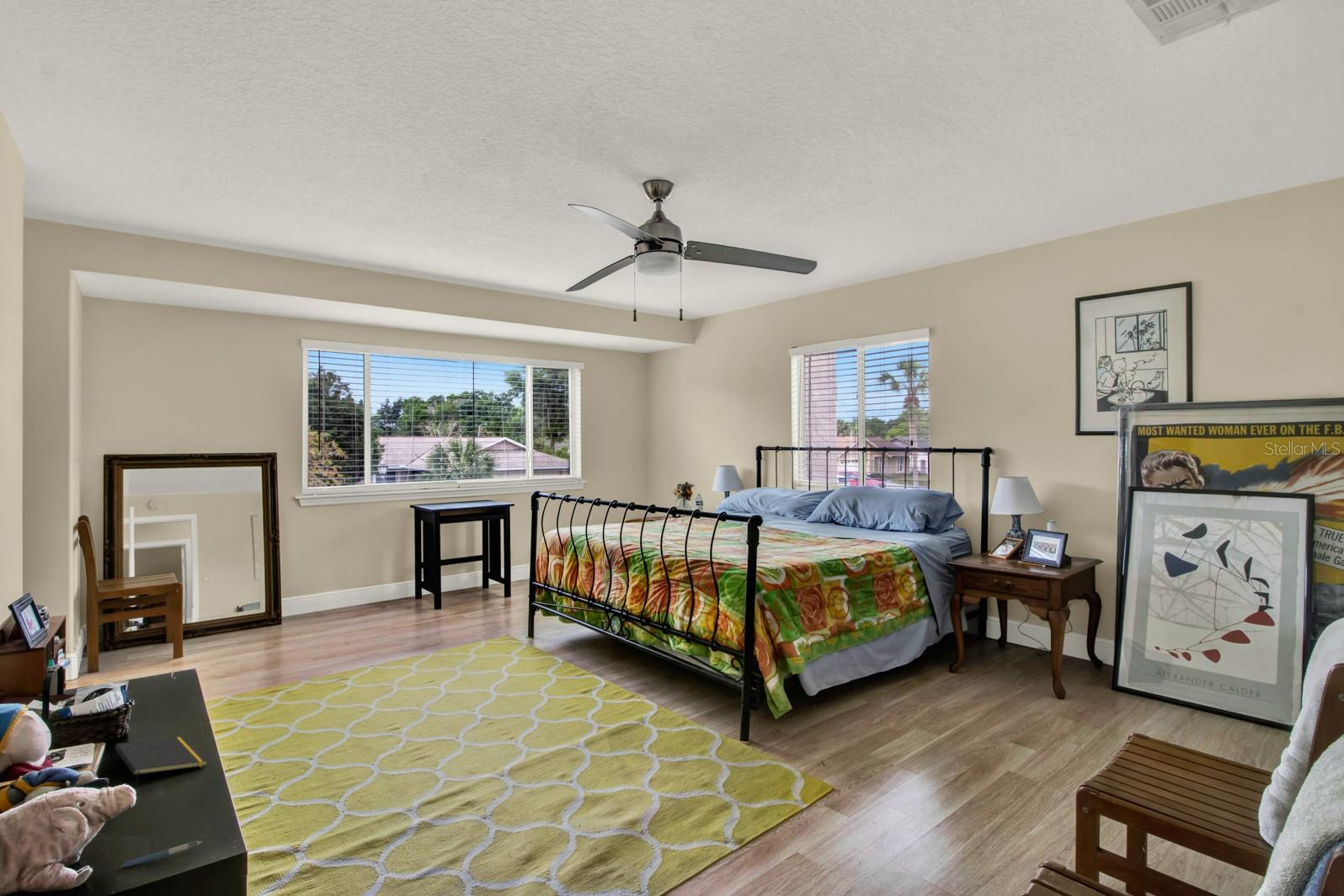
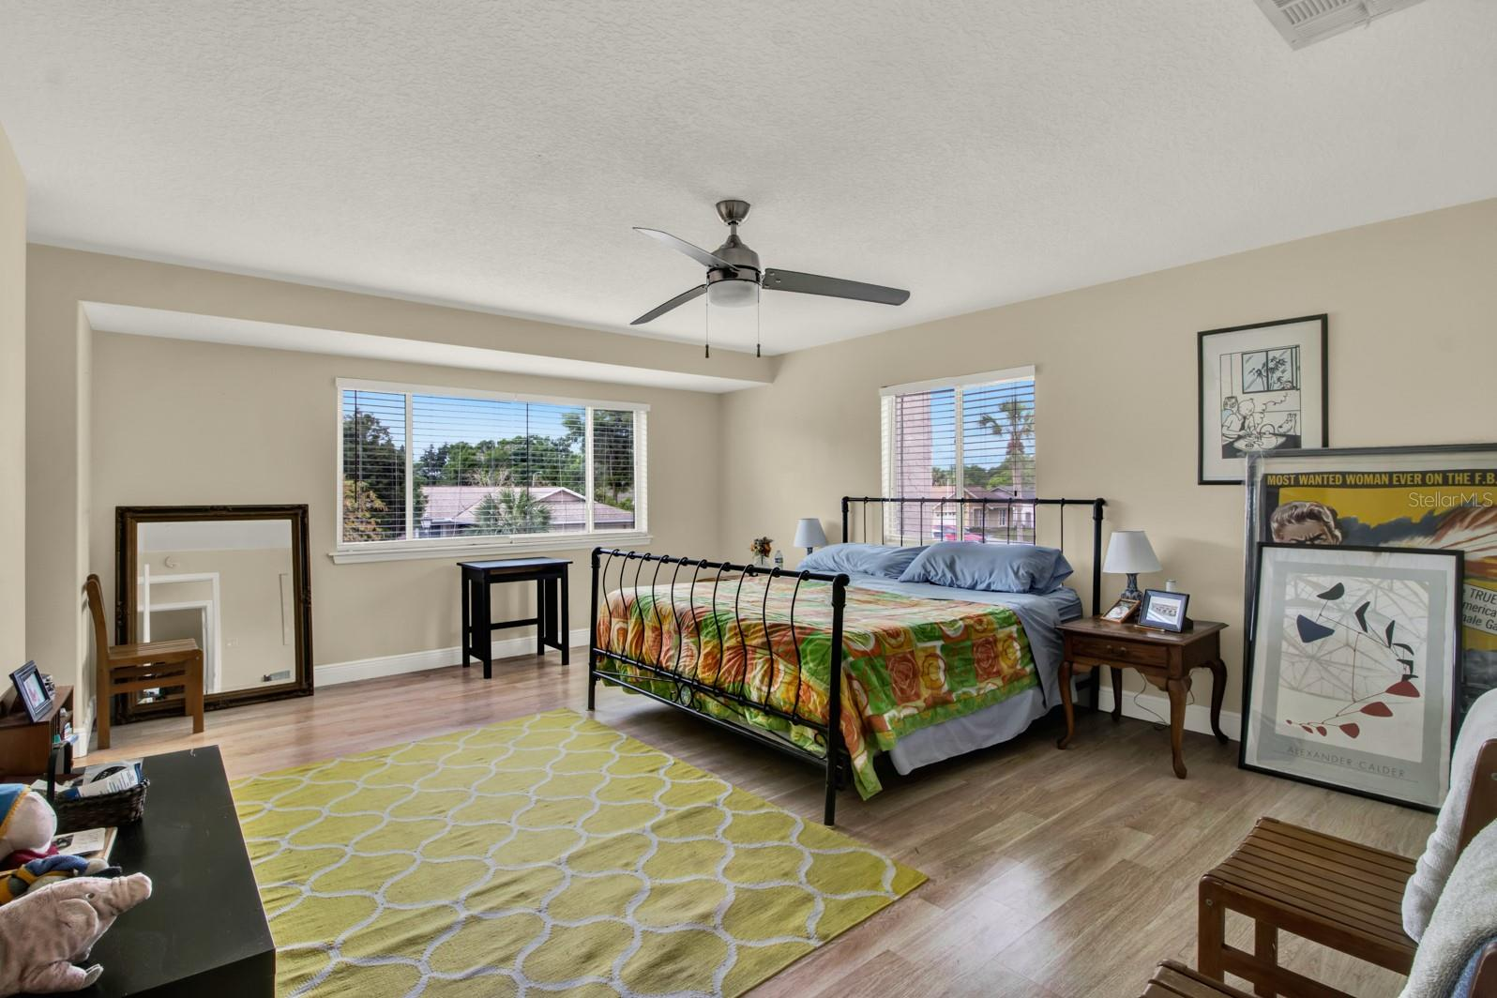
- notepad (161, 755)
- pen (162, 853)
